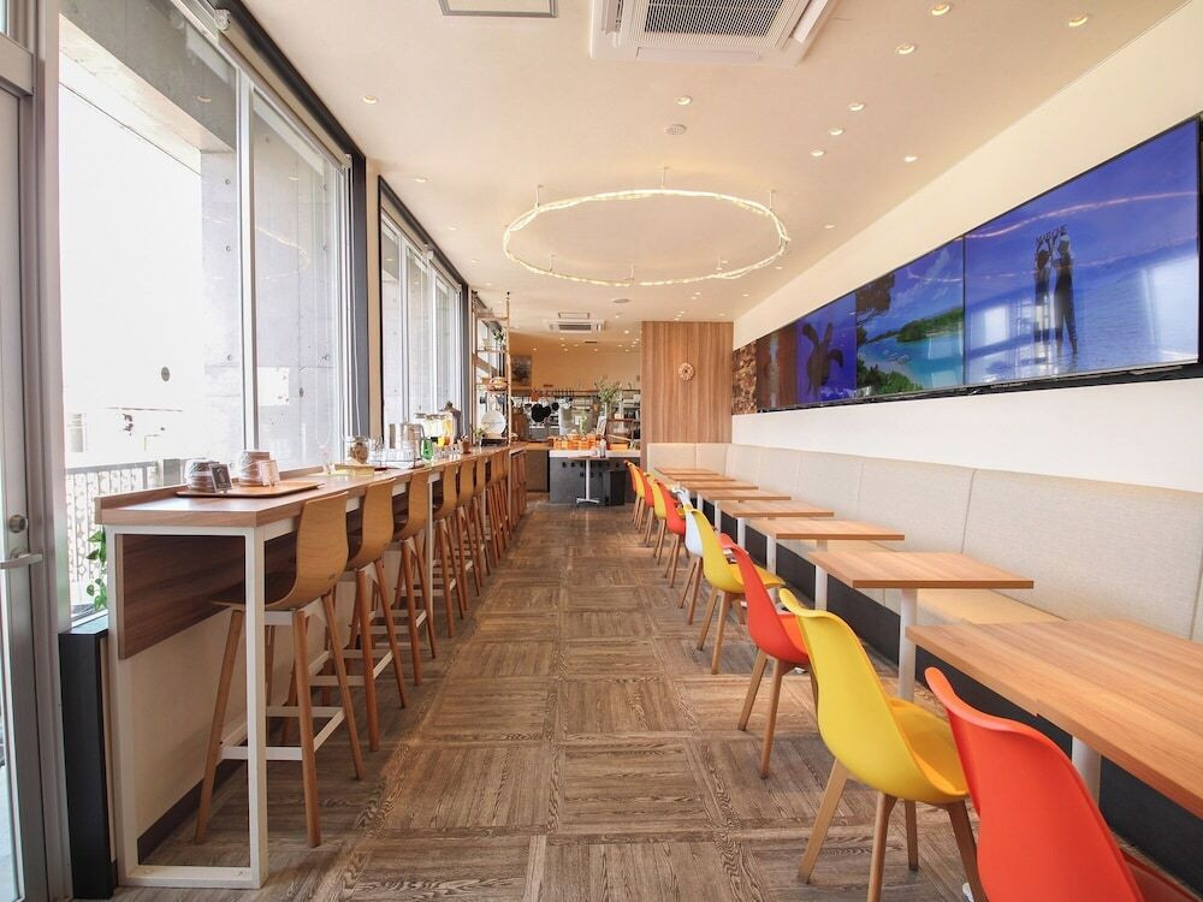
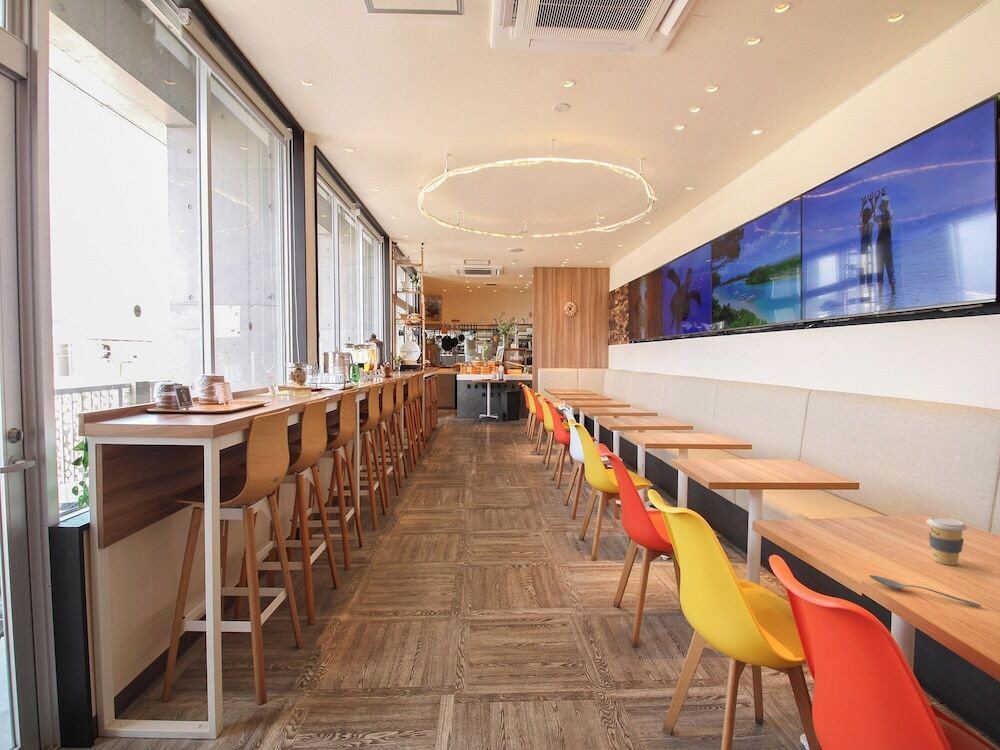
+ coffee cup (946, 541)
+ spoon (922, 588)
